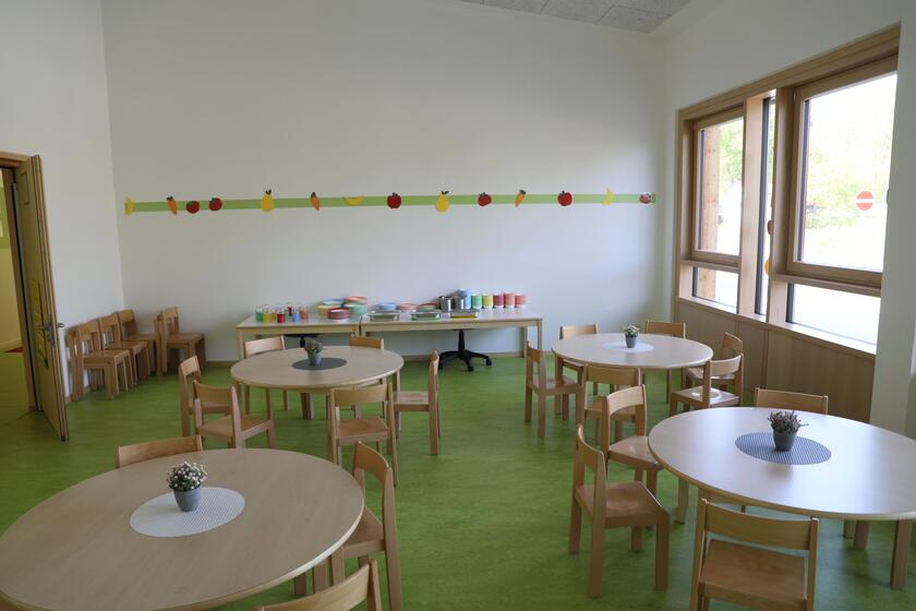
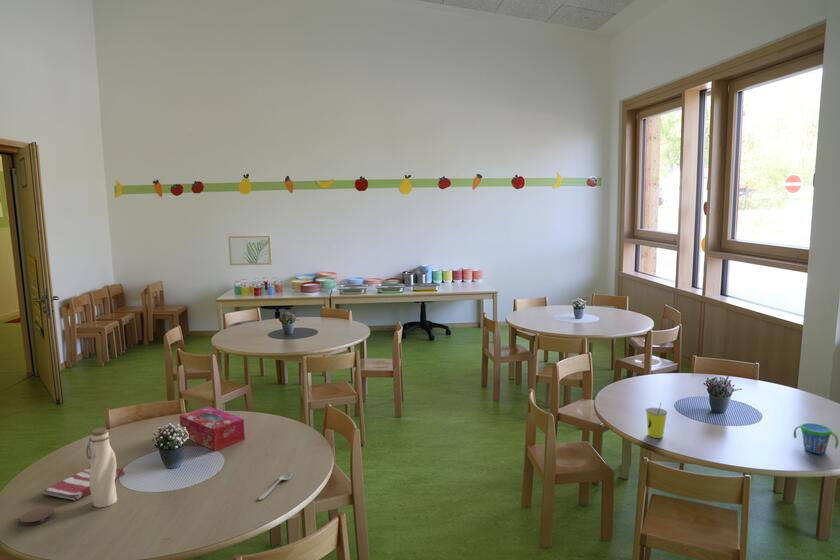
+ snack cup (815, 439)
+ dish towel (85, 480)
+ tissue box (211, 427)
+ wall art (250, 250)
+ water bottle (101, 467)
+ straw (656, 418)
+ spoon (275, 484)
+ coaster (37, 516)
